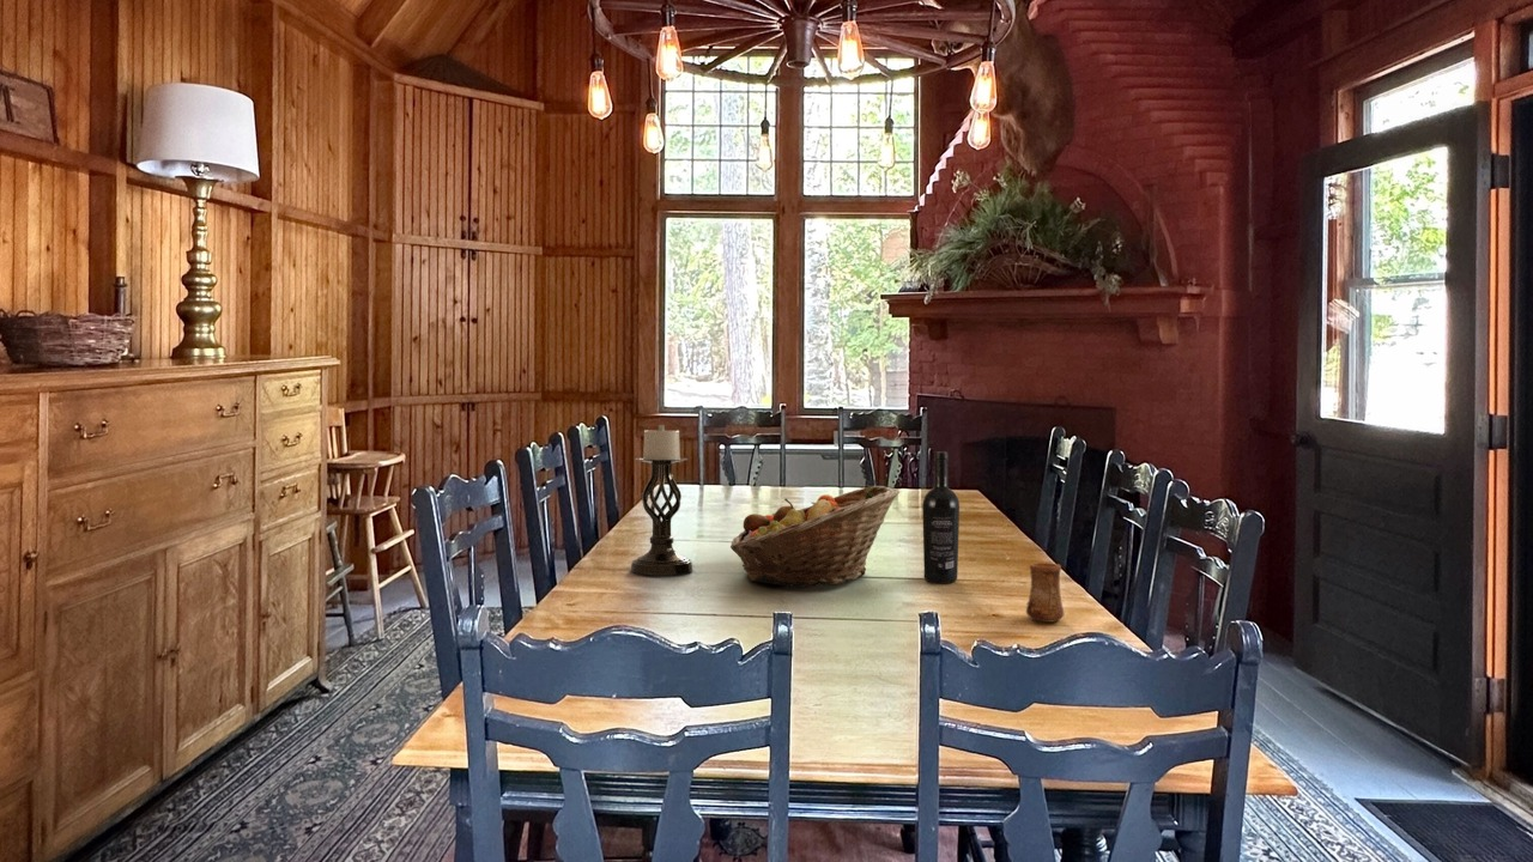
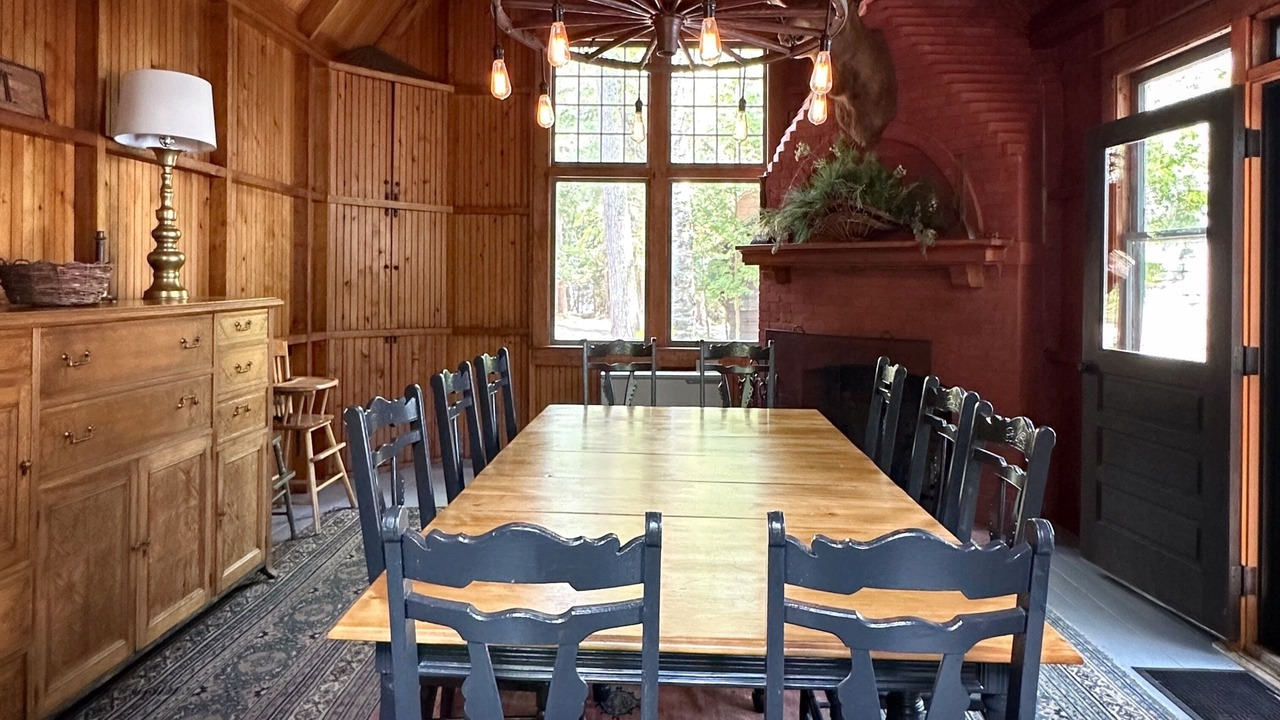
- cup (1044, 591)
- wine bottle (940, 516)
- candle holder (664, 497)
- fruit basket (813, 530)
